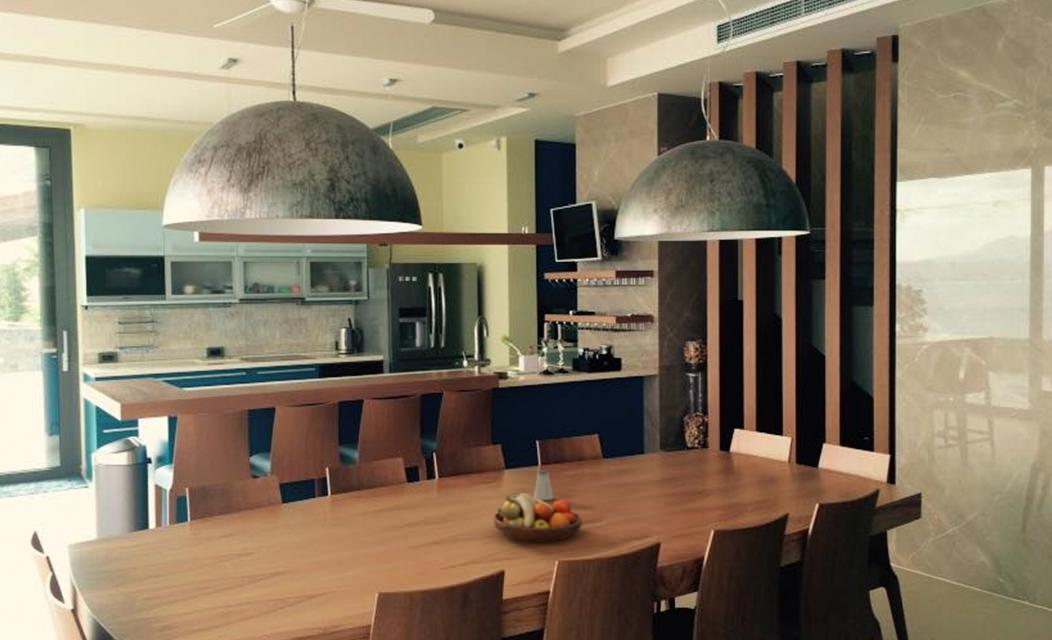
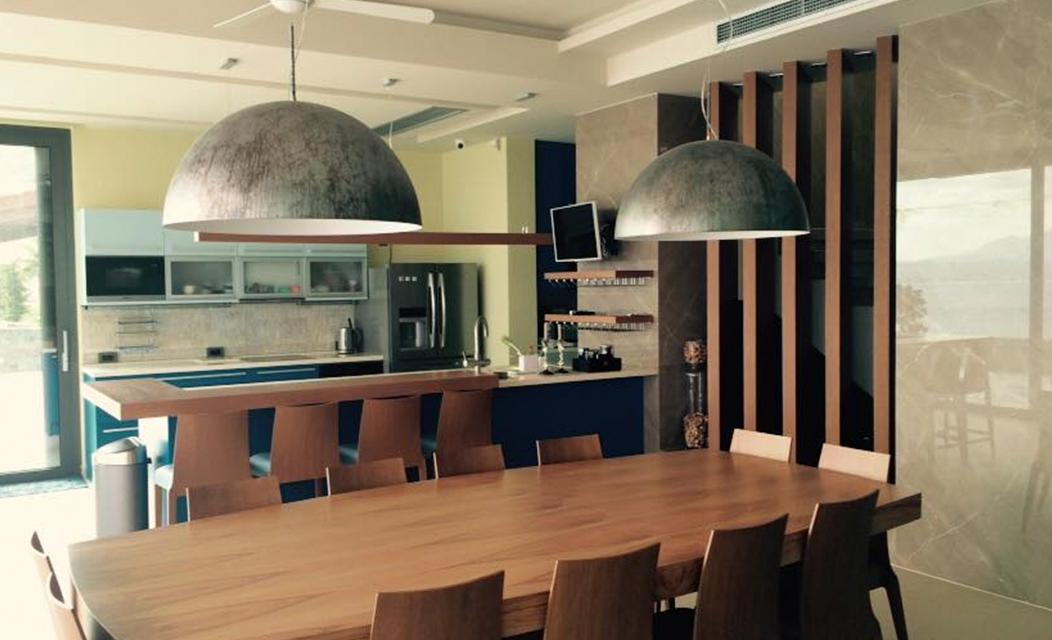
- fruit bowl (537, 513)
- saltshaker (543, 484)
